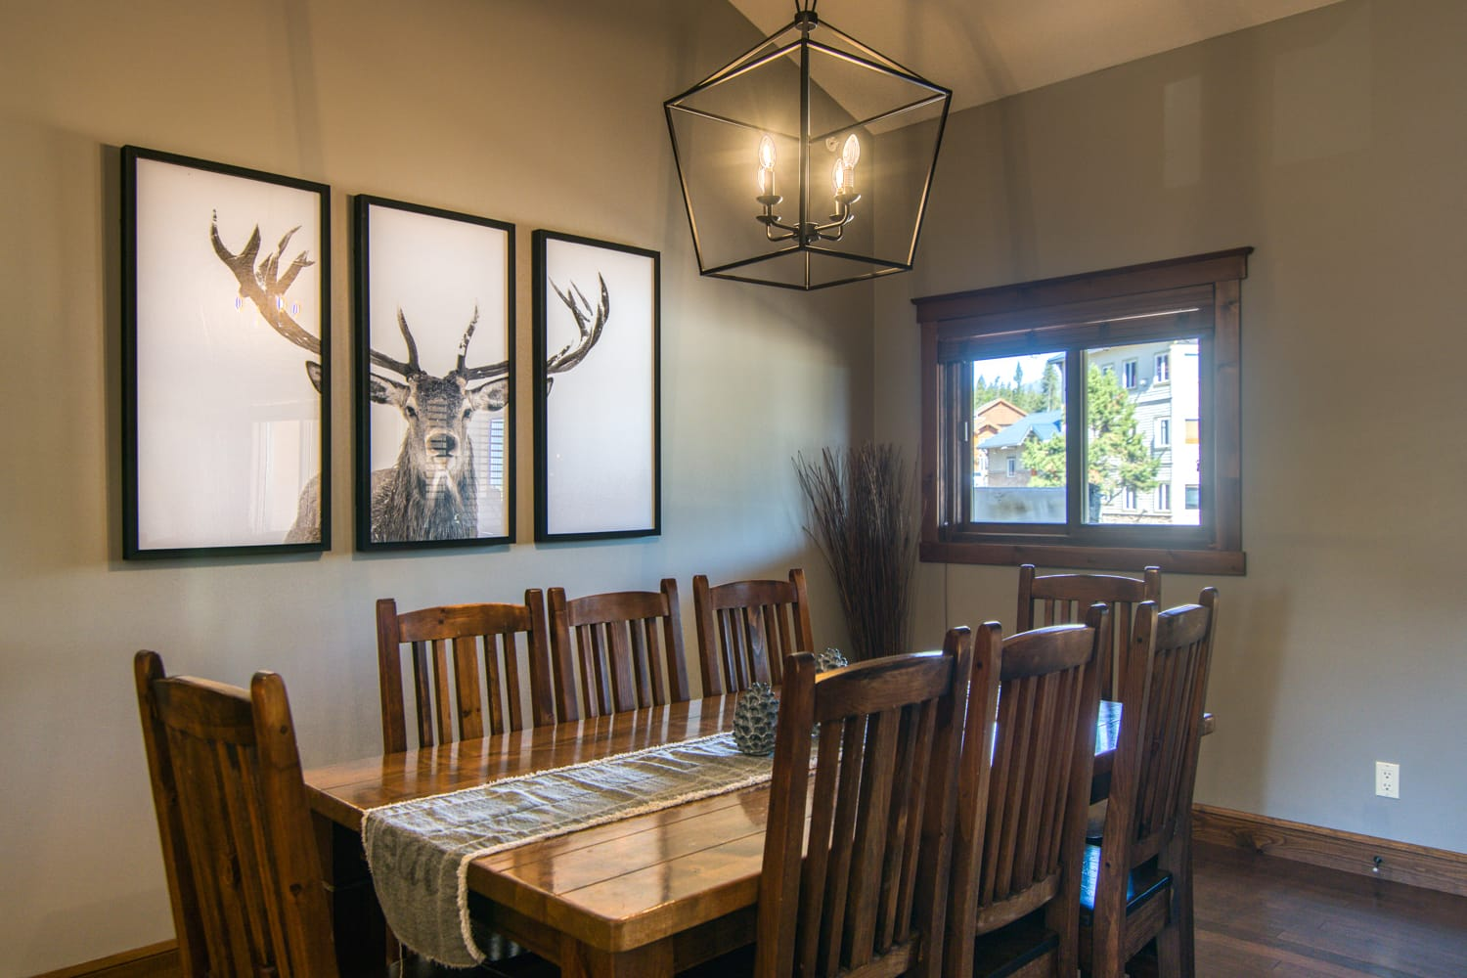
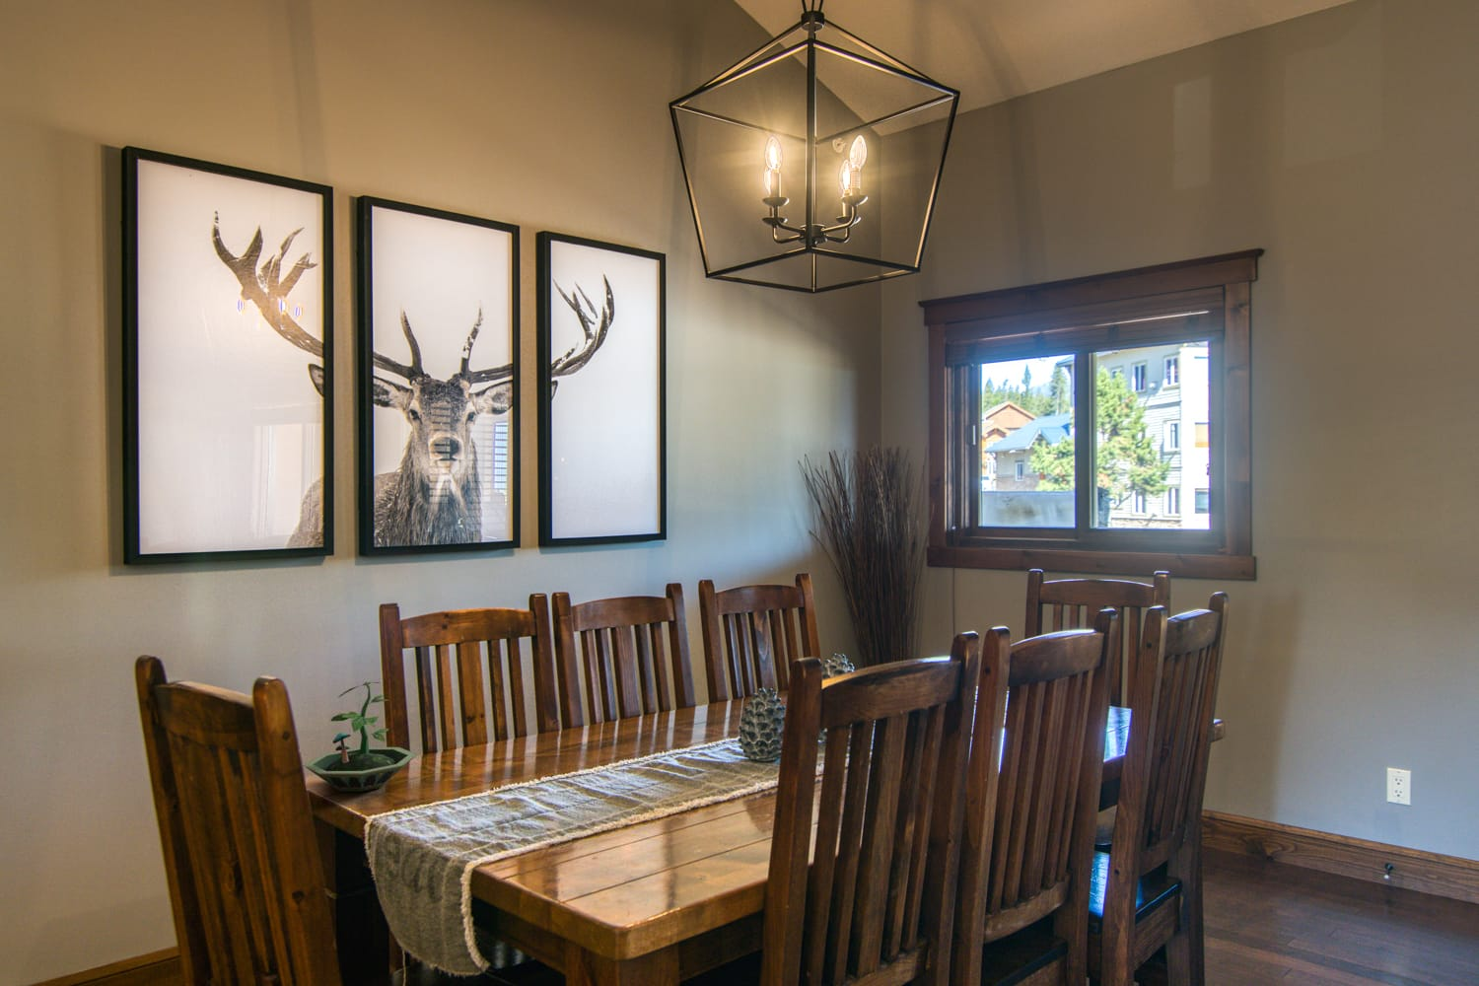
+ terrarium (364, 704)
